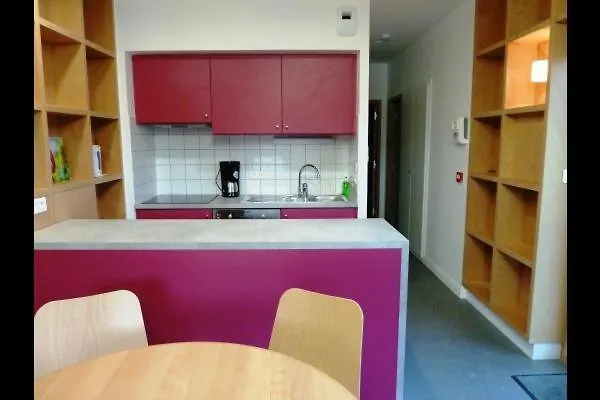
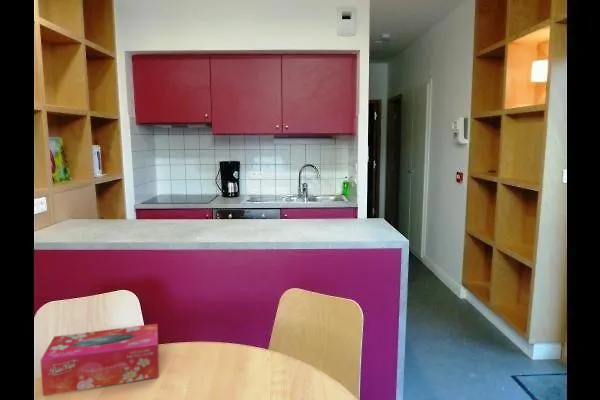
+ tissue box (105, 356)
